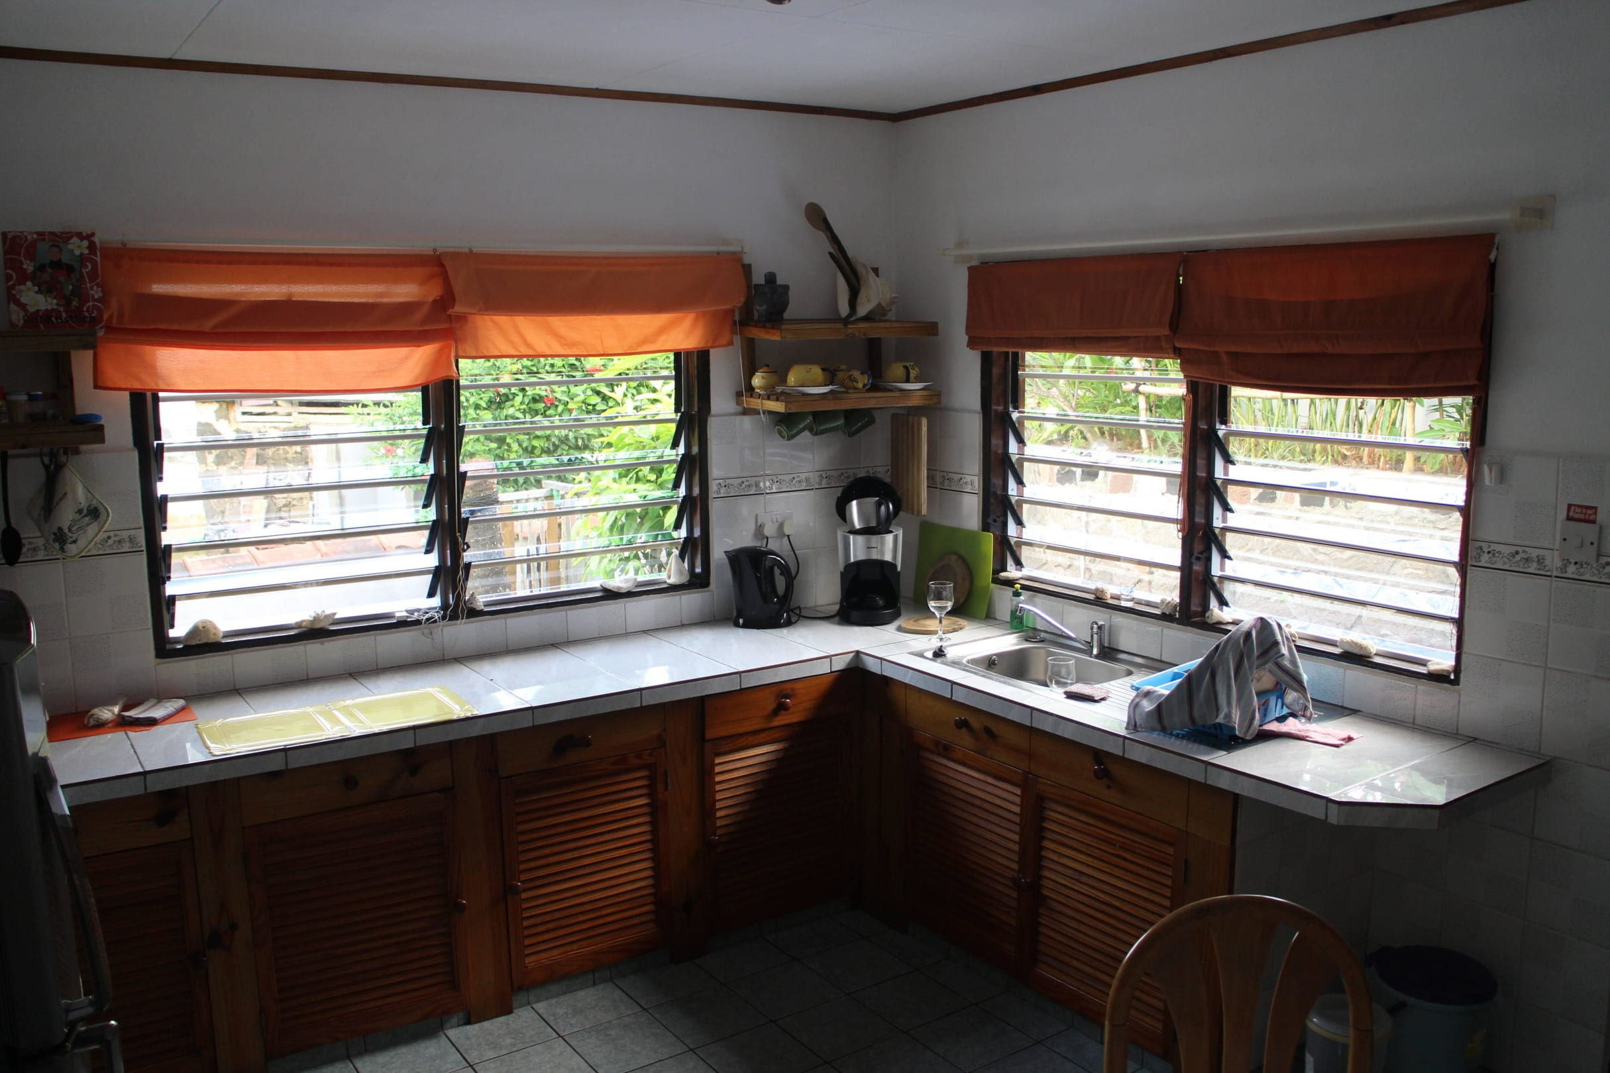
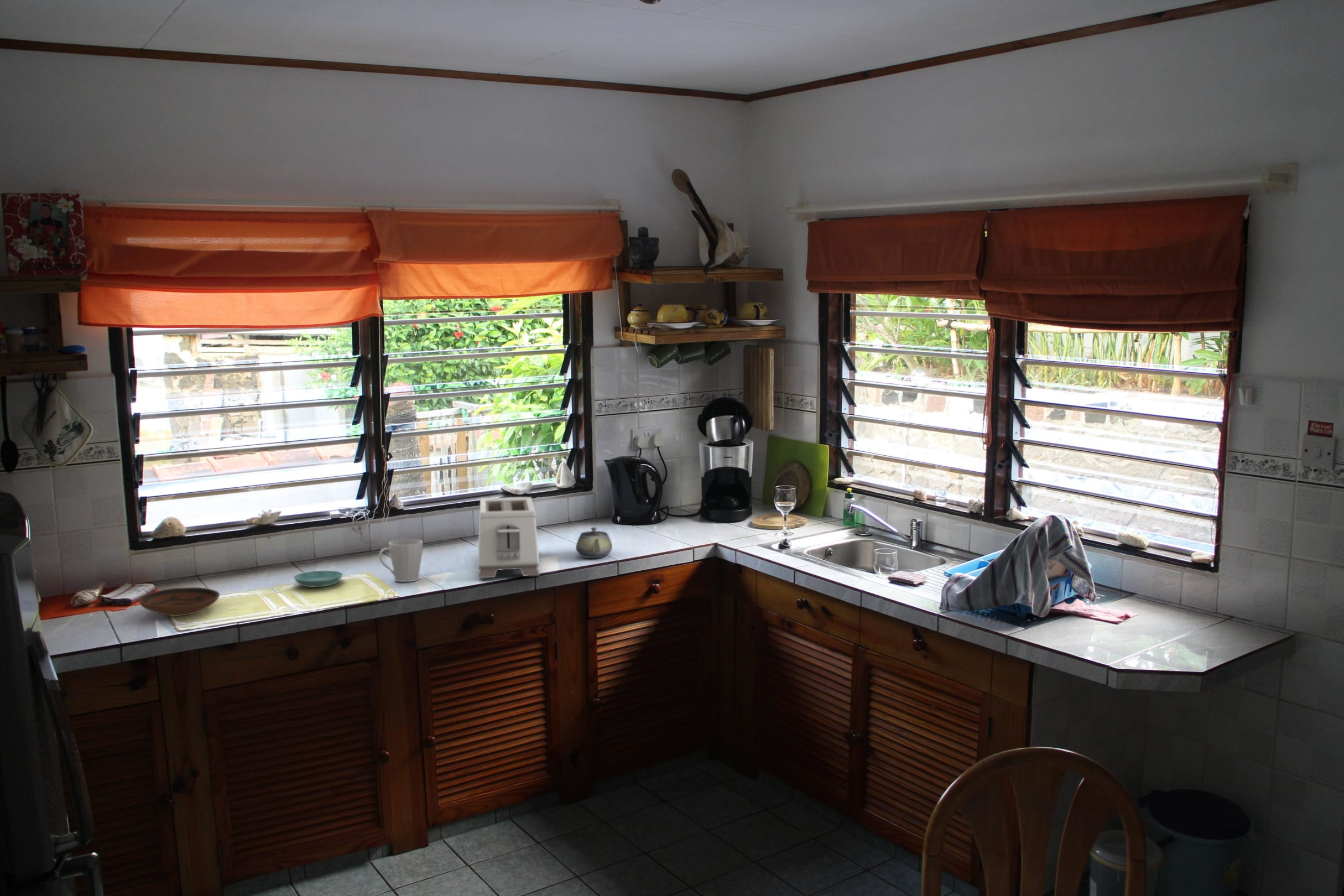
+ toaster (507, 536)
+ mug (401, 561)
+ saucer (319, 579)
+ teapot (594, 542)
+ bowl (180, 603)
